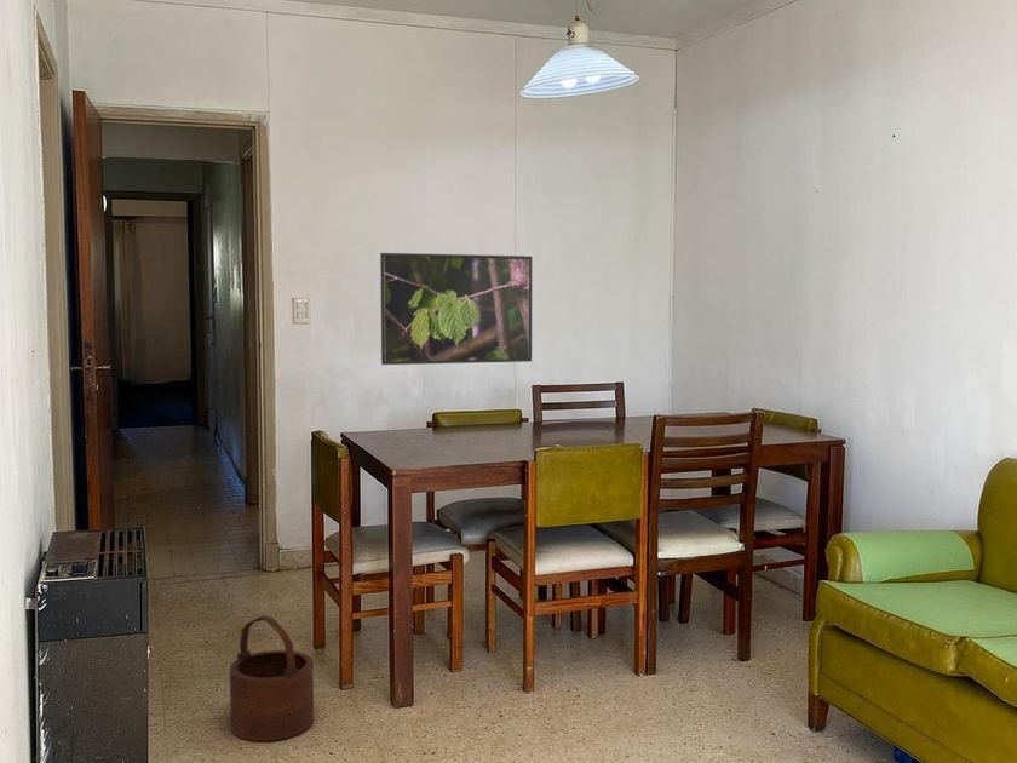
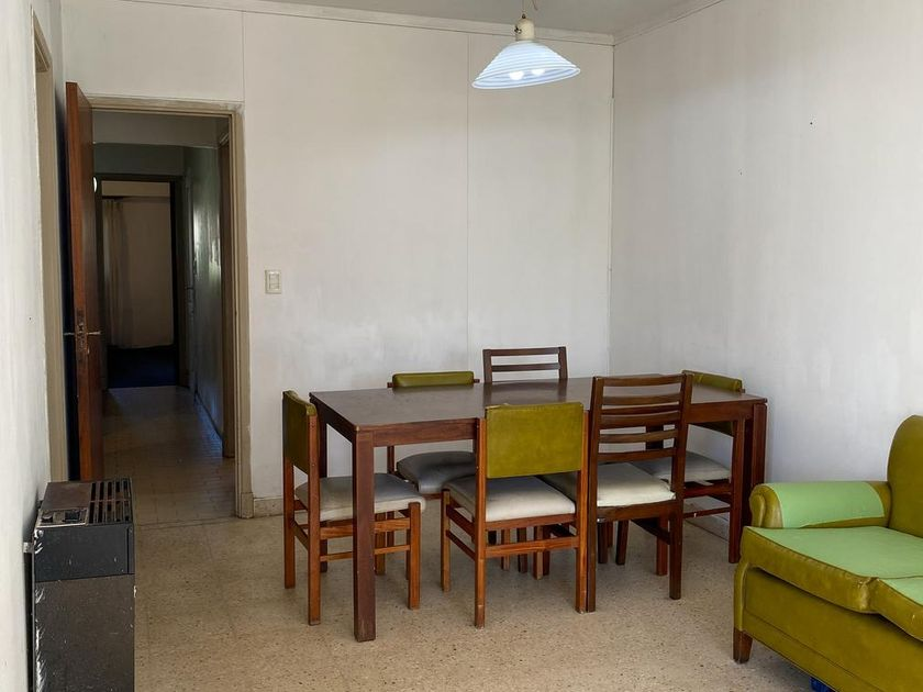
- wooden bucket (271, 670)
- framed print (458, 309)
